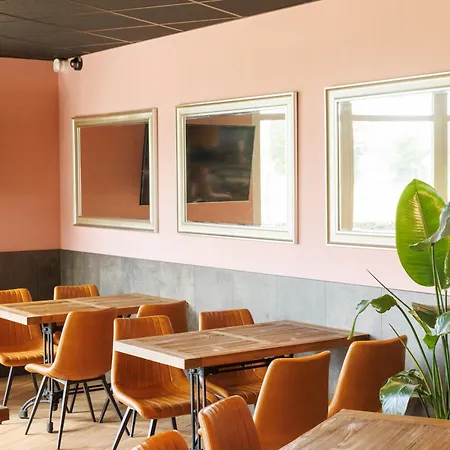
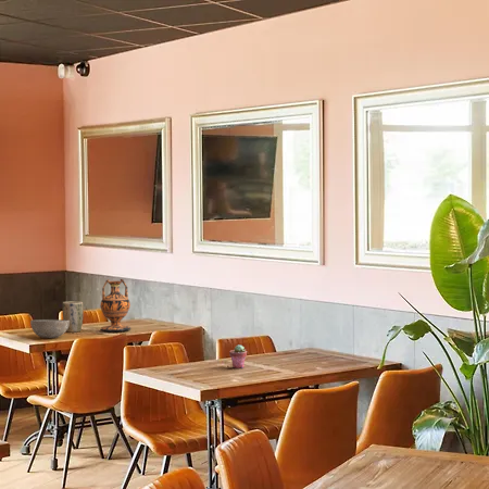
+ bowl (50, 328)
+ plant pot (73, 316)
+ potted succulent (238, 355)
+ vase (115, 304)
